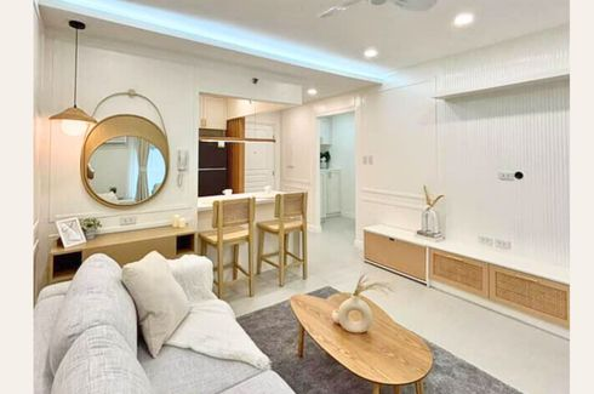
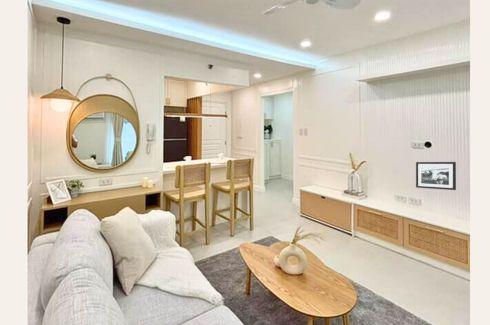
+ picture frame (434, 175)
